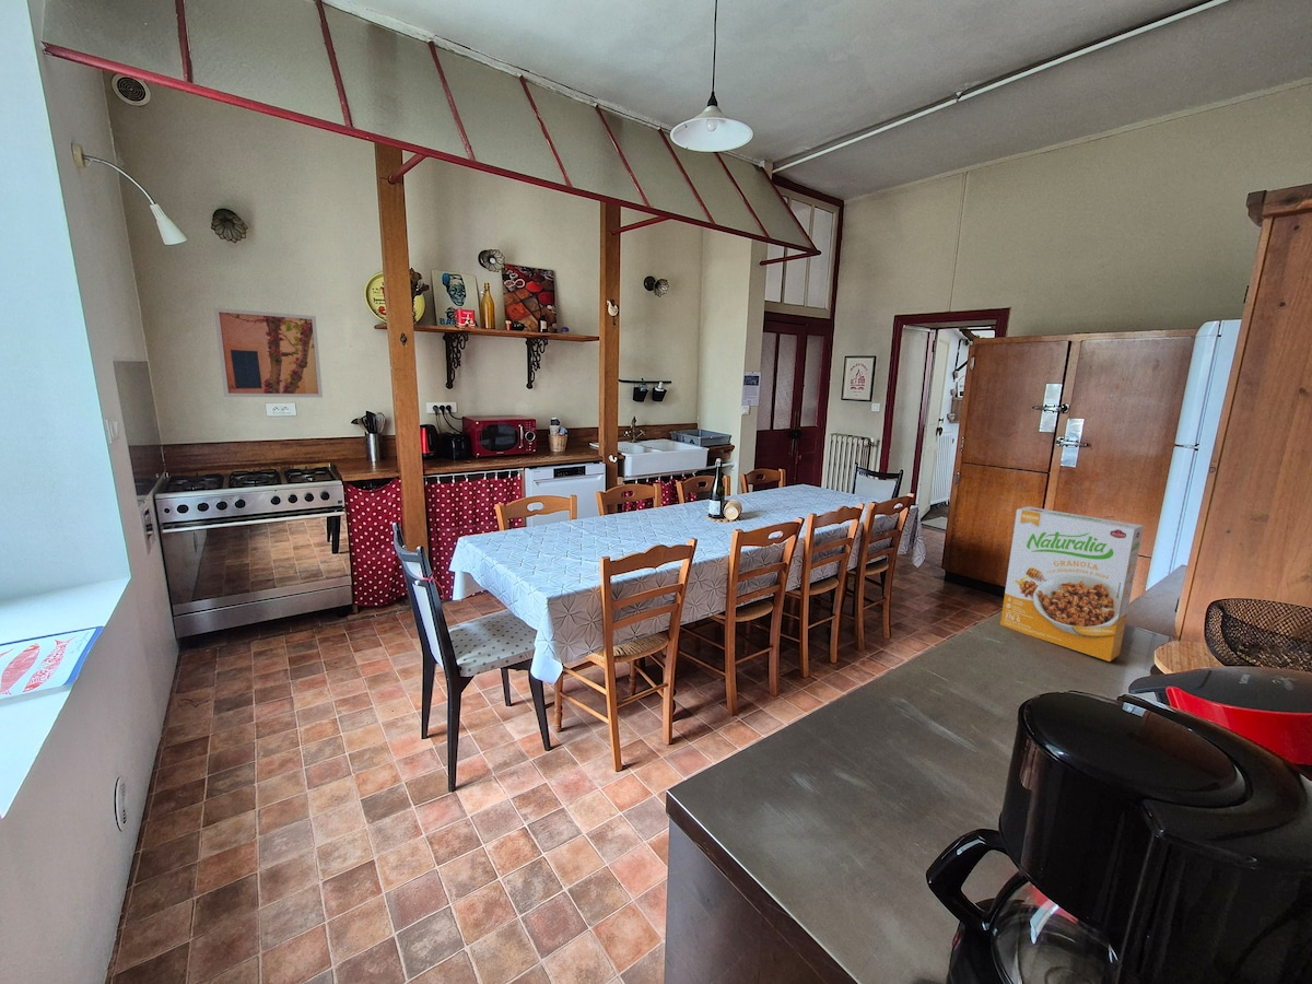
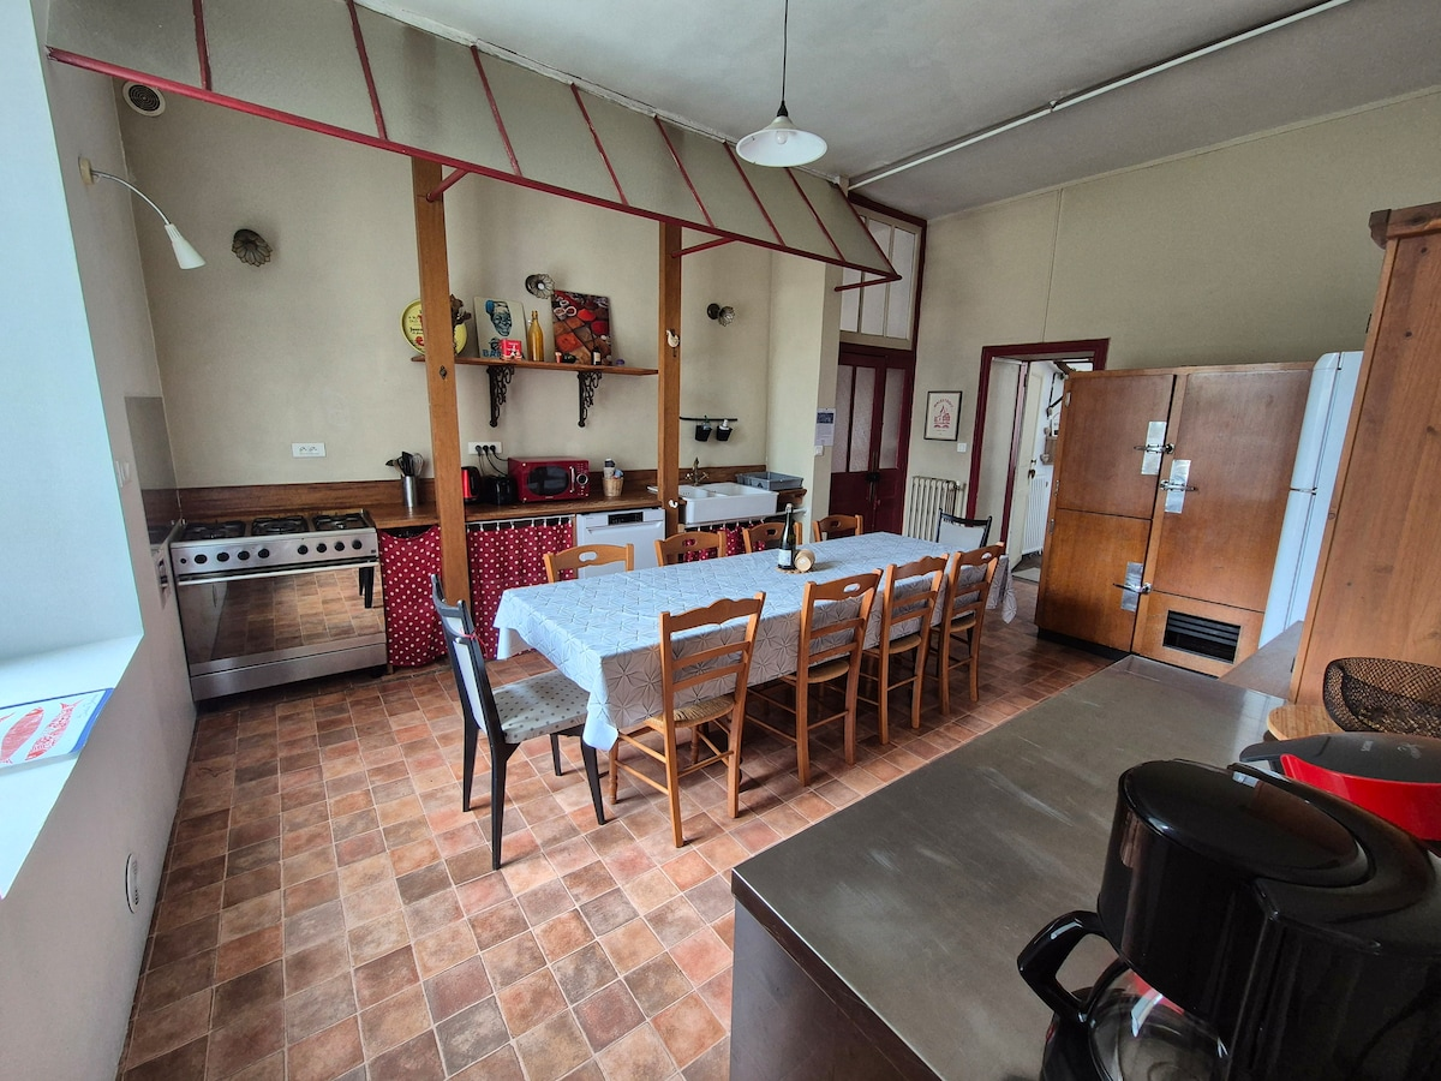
- wall art (271, 354)
- cereal box (1066, 578)
